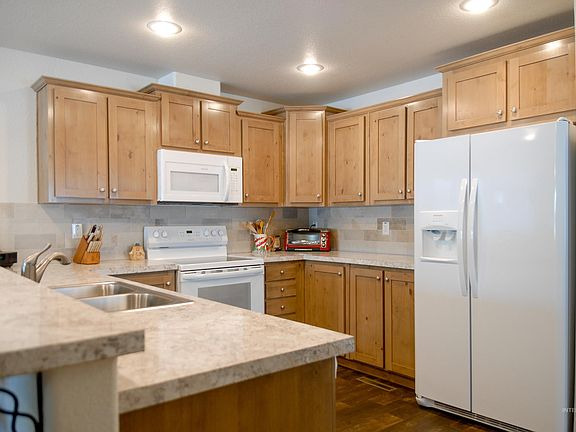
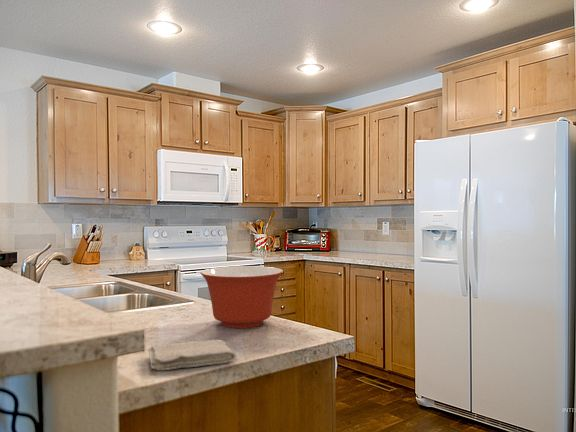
+ mixing bowl (242, 296)
+ washcloth (190, 352)
